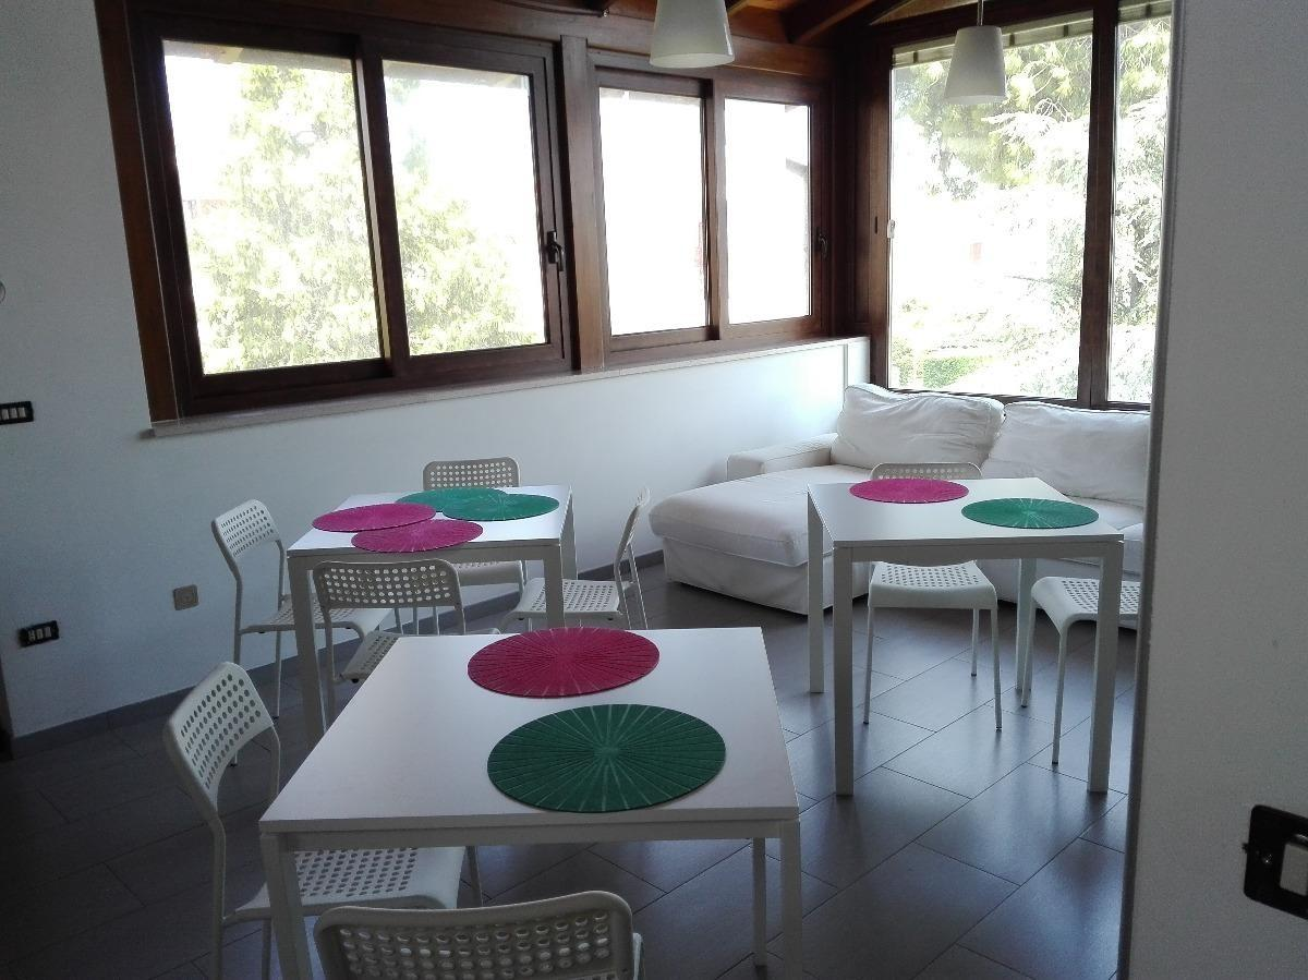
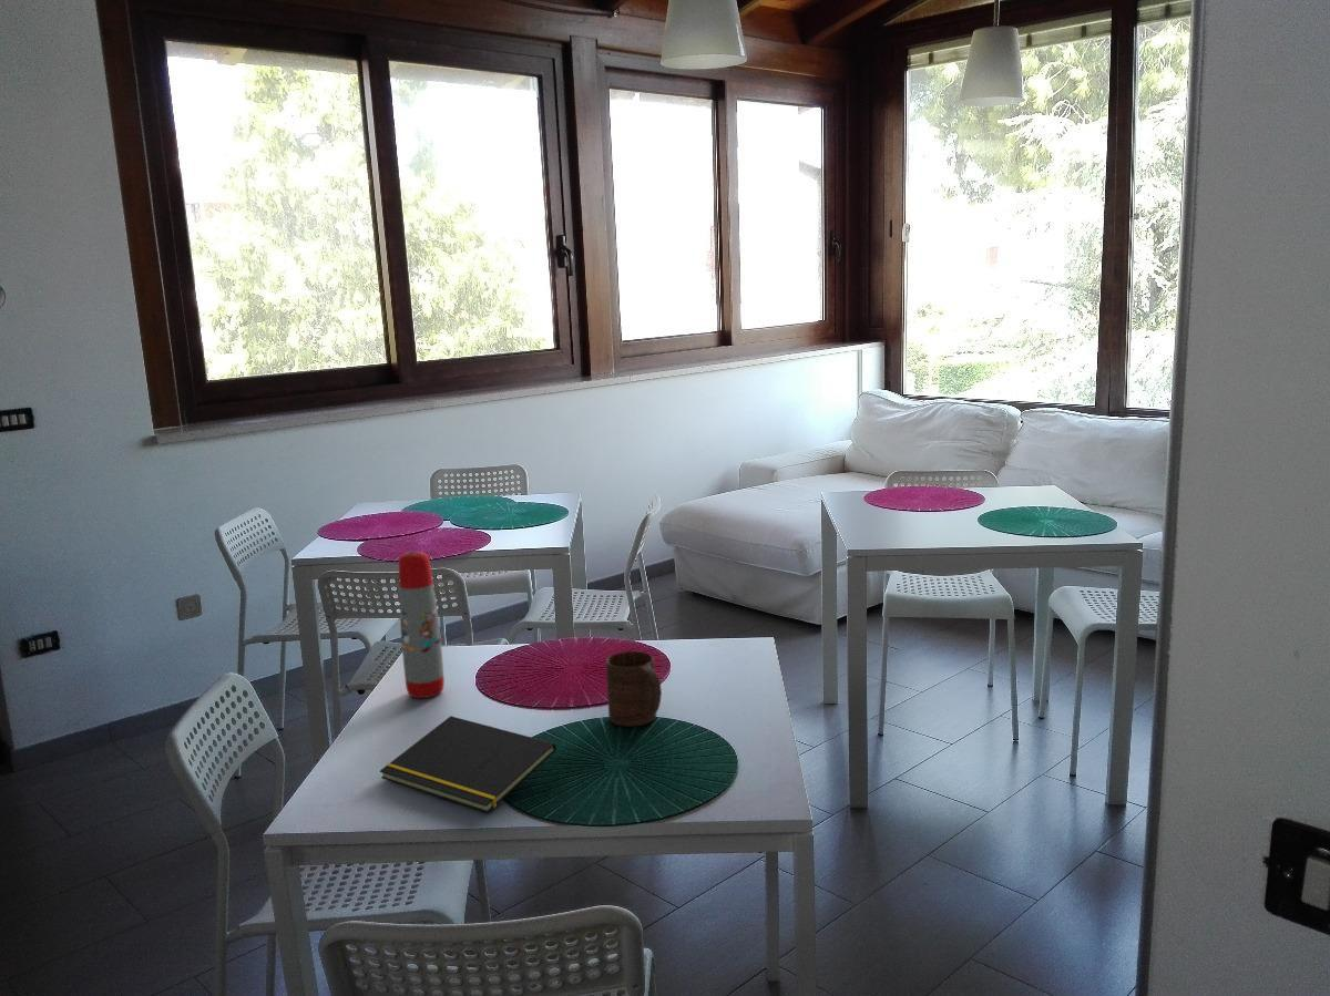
+ water bottle (419, 623)
+ notepad (468, 760)
+ cup (637, 690)
